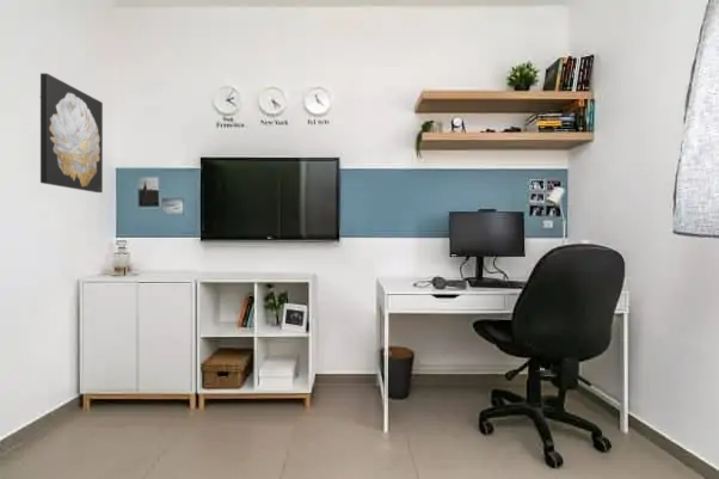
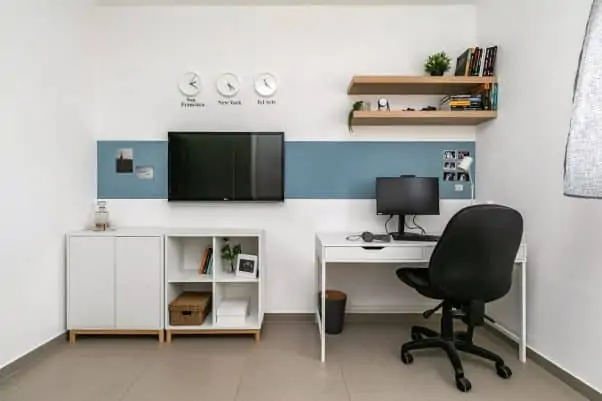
- wall art (74, 139)
